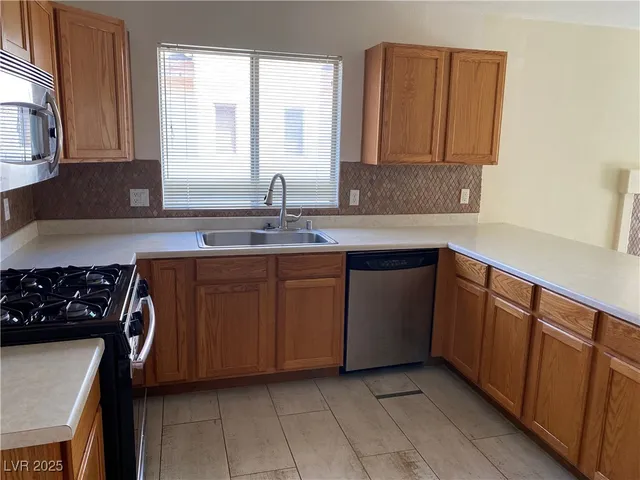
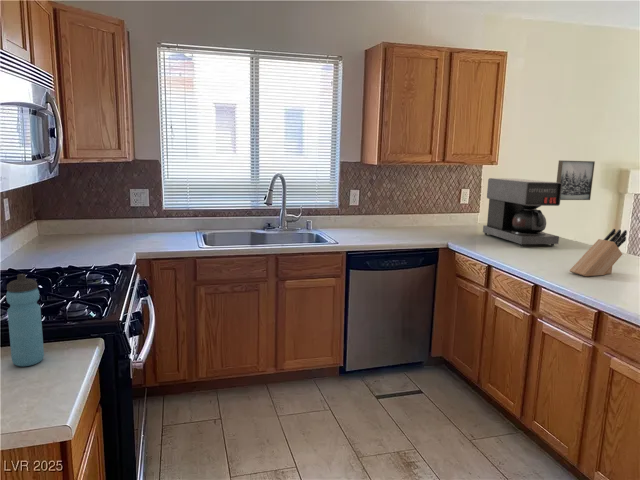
+ wall art (574, 180)
+ water bottle (24, 318)
+ knife block (600, 251)
+ coffee maker (520, 210)
